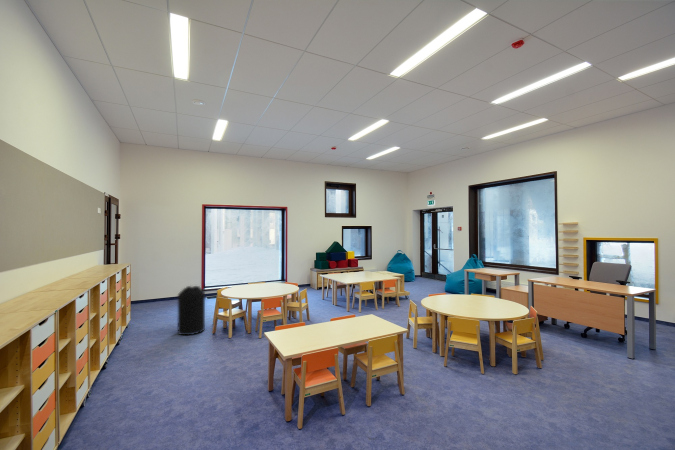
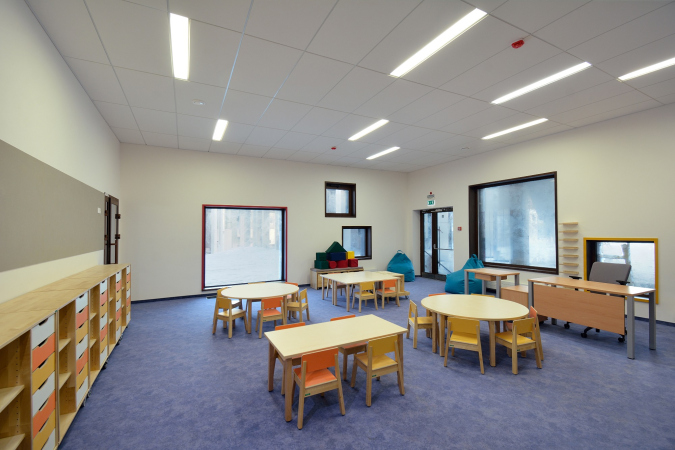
- trash can (191, 308)
